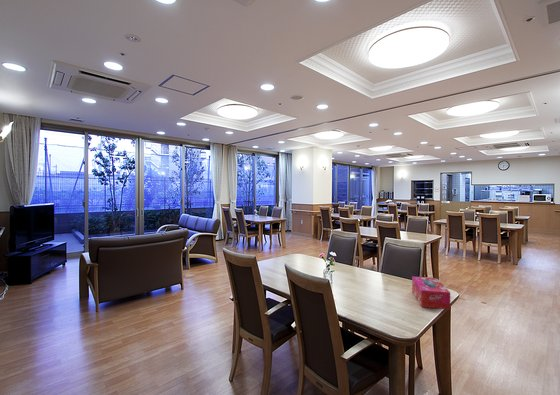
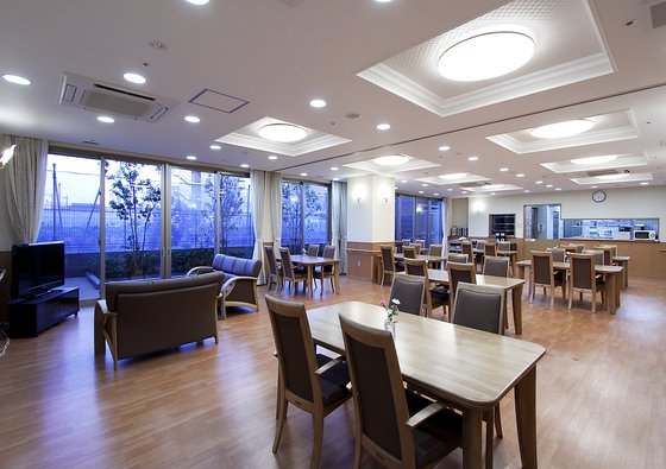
- tissue box (429, 291)
